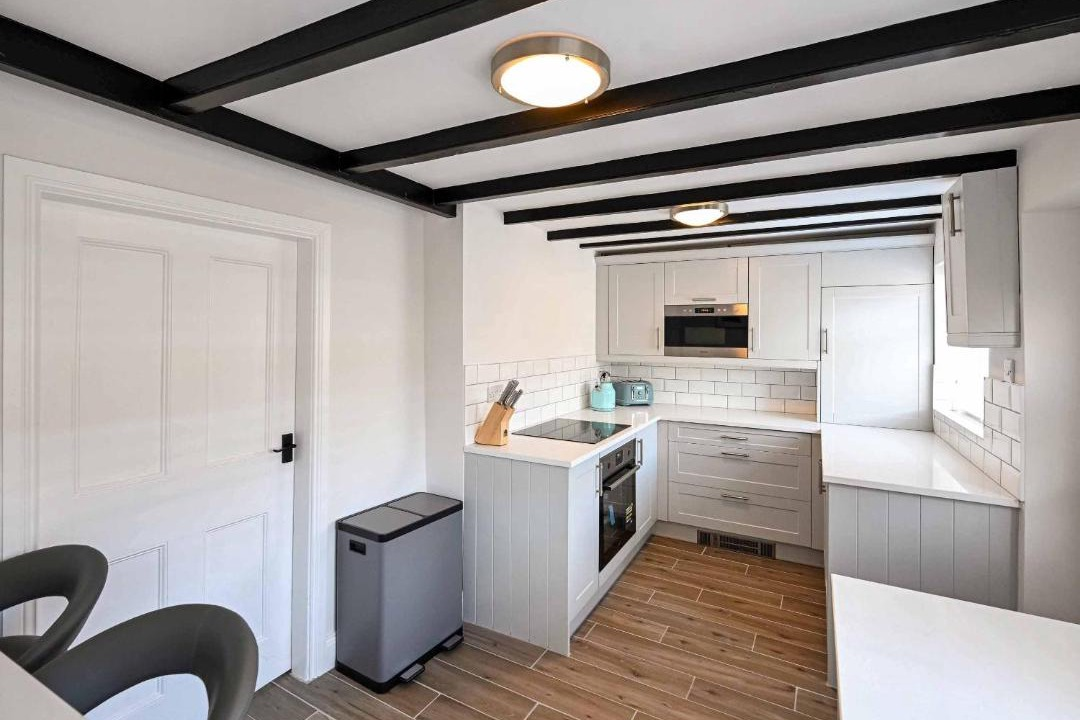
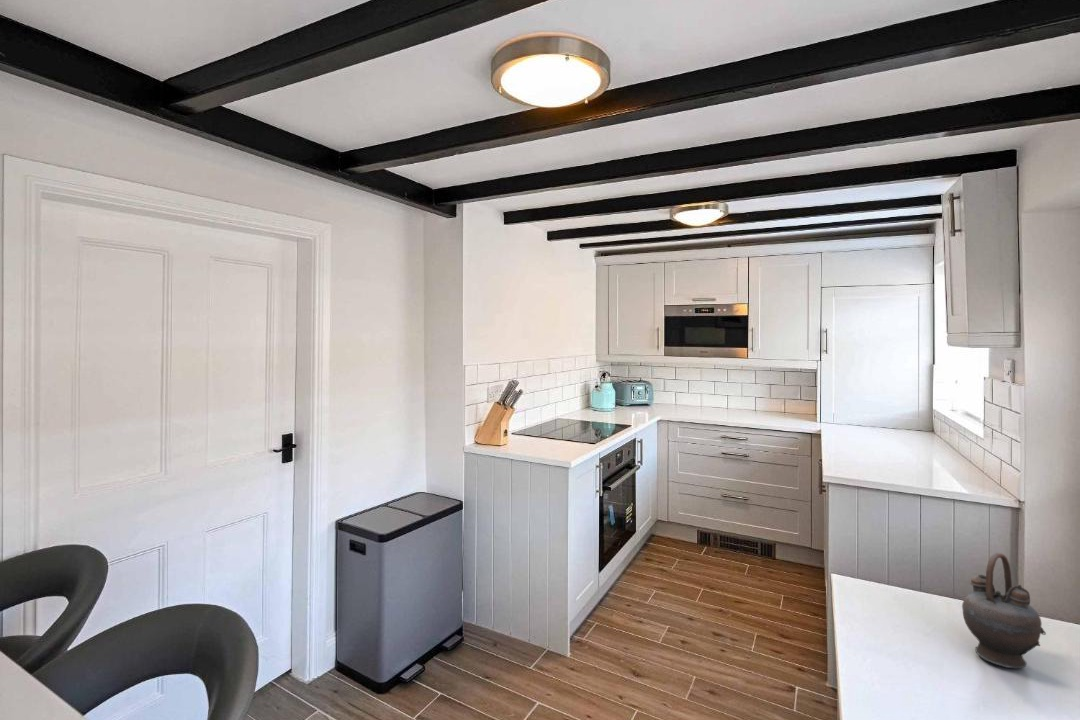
+ teapot (1004, 605)
